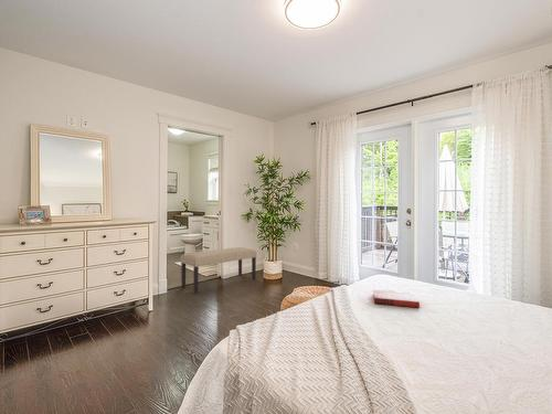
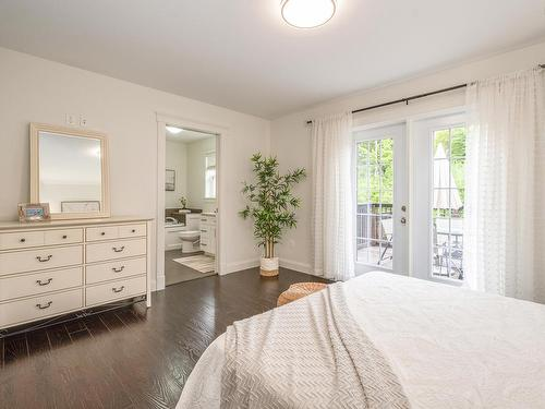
- hardback book (394, 298)
- bench (220, 262)
